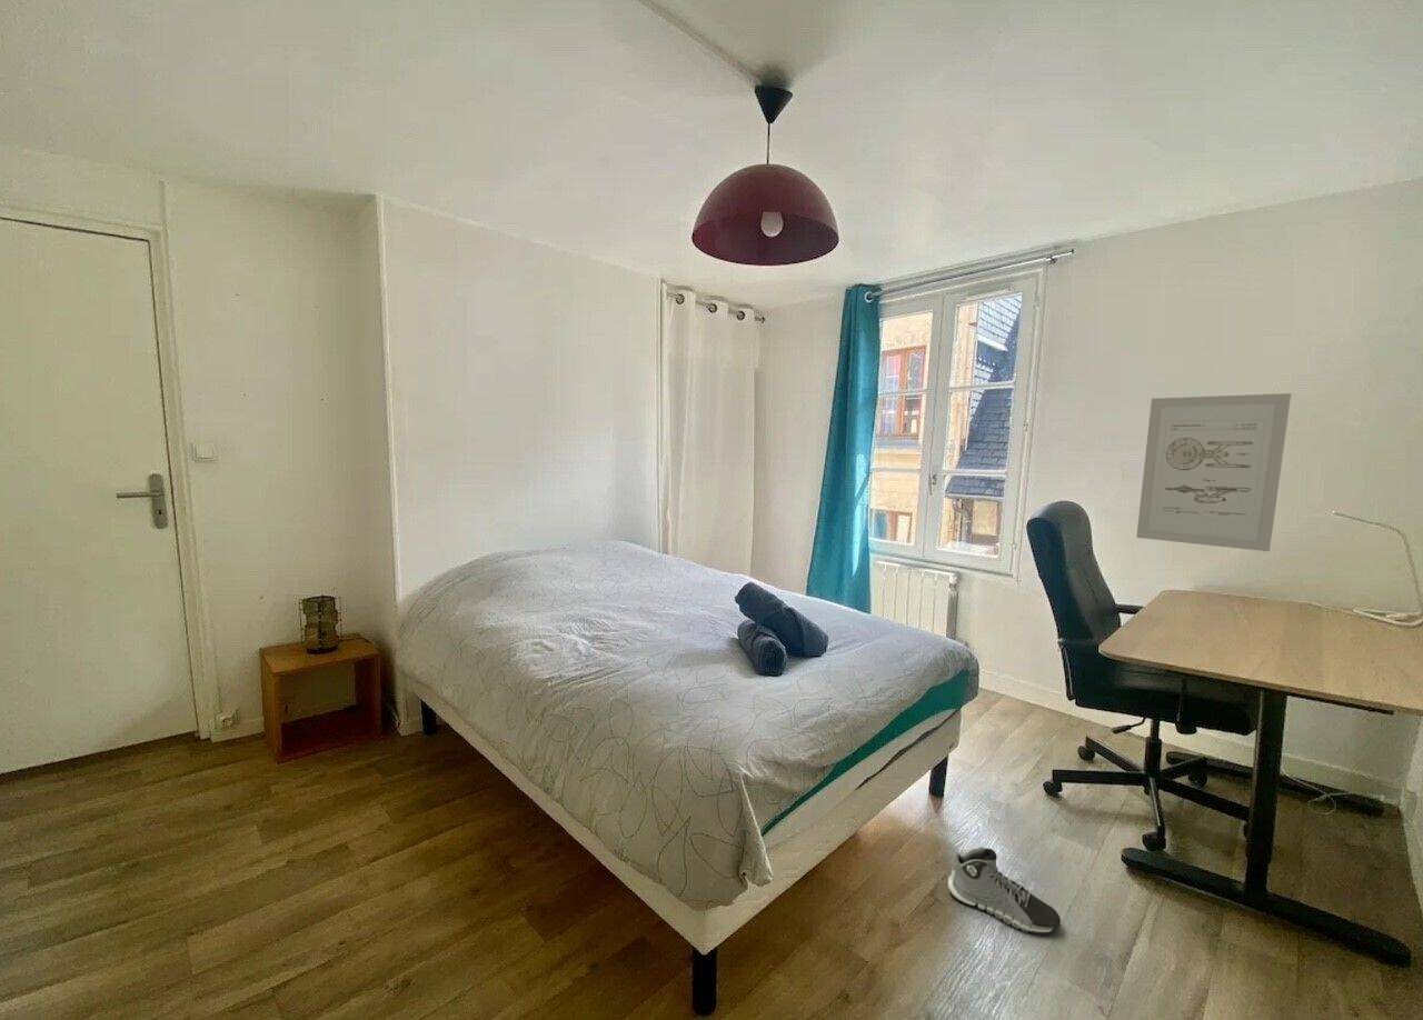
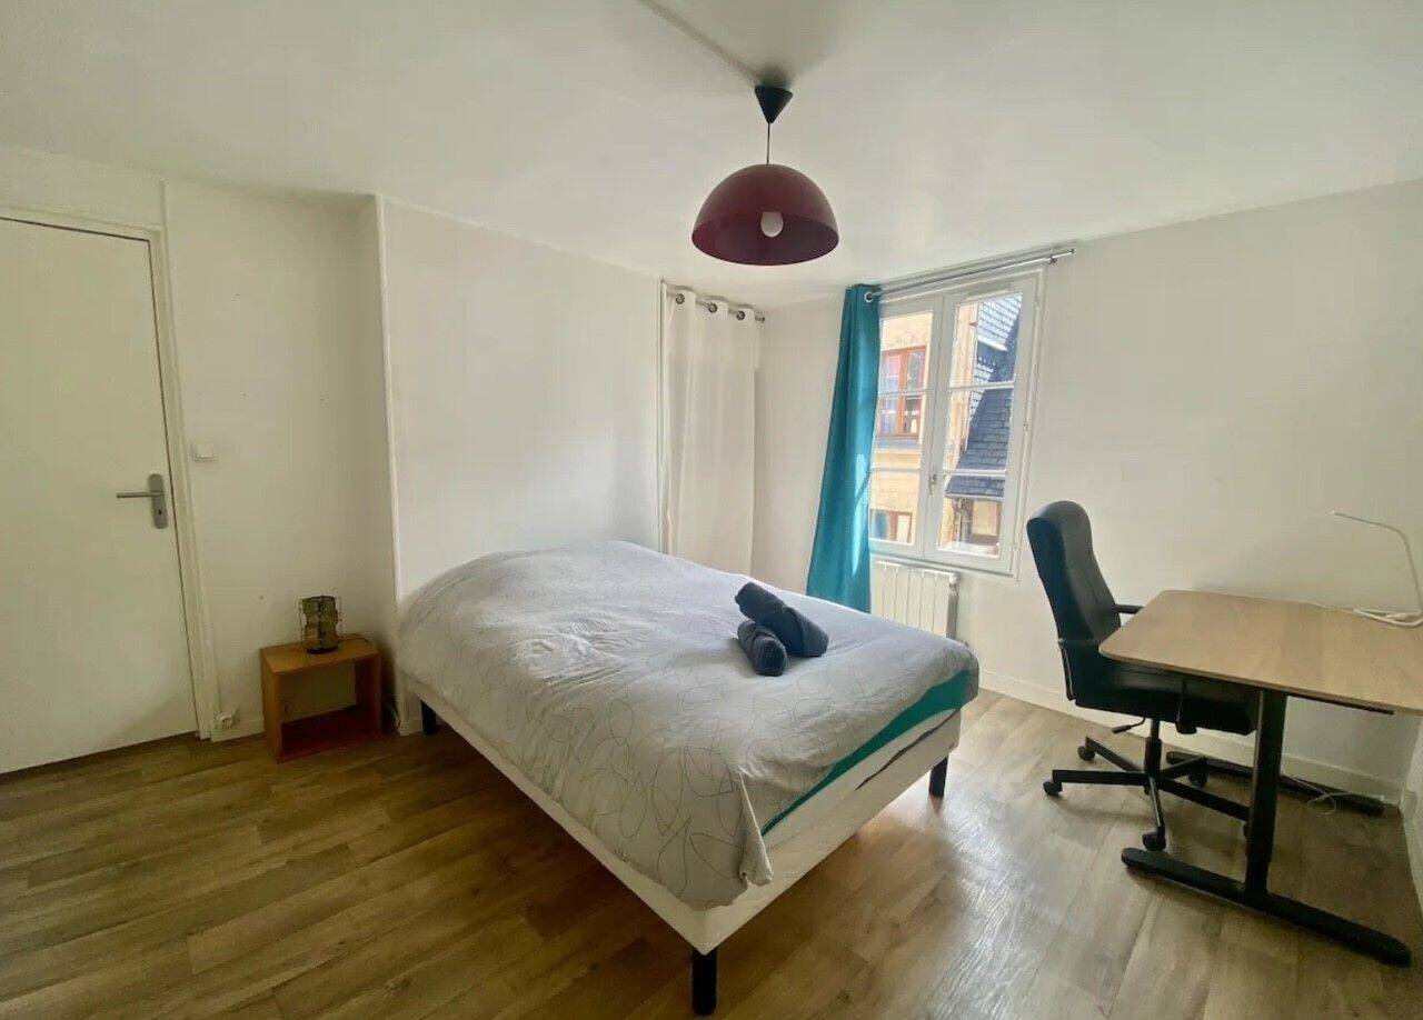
- sneaker (1003, 883)
- wall art (1207, 471)
